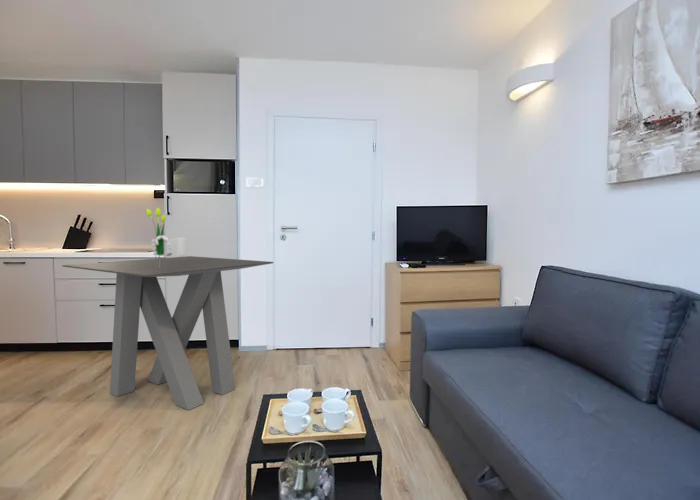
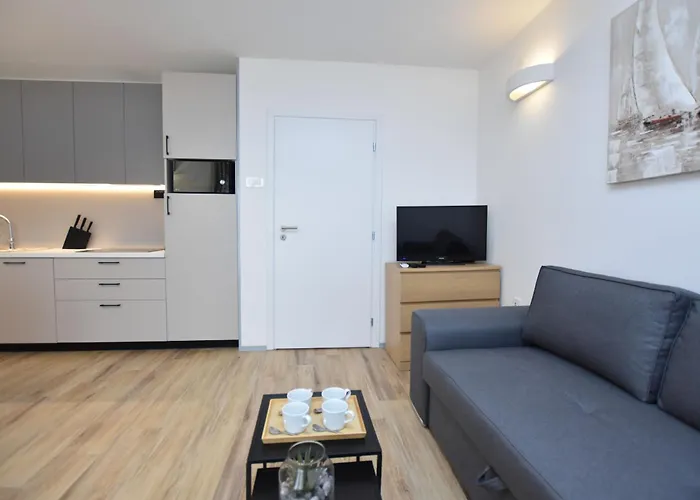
- bouquet (164, 237)
- dining table (175, 327)
